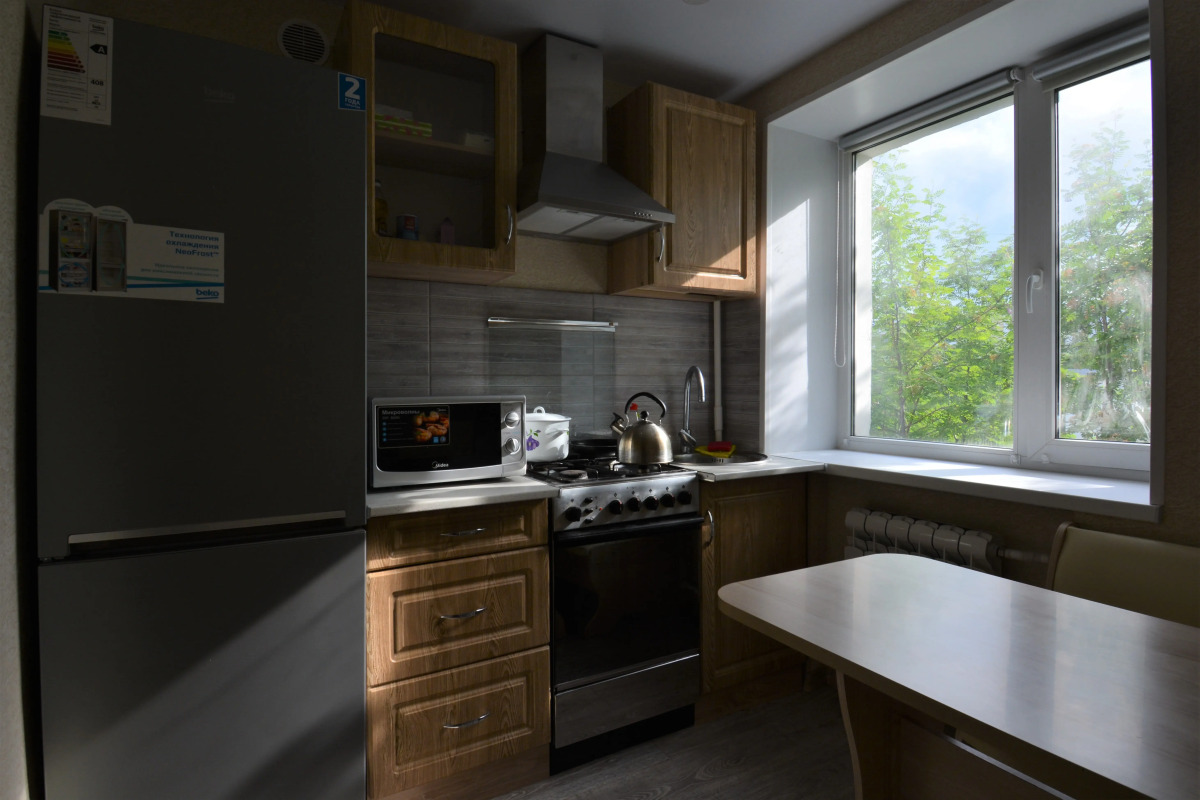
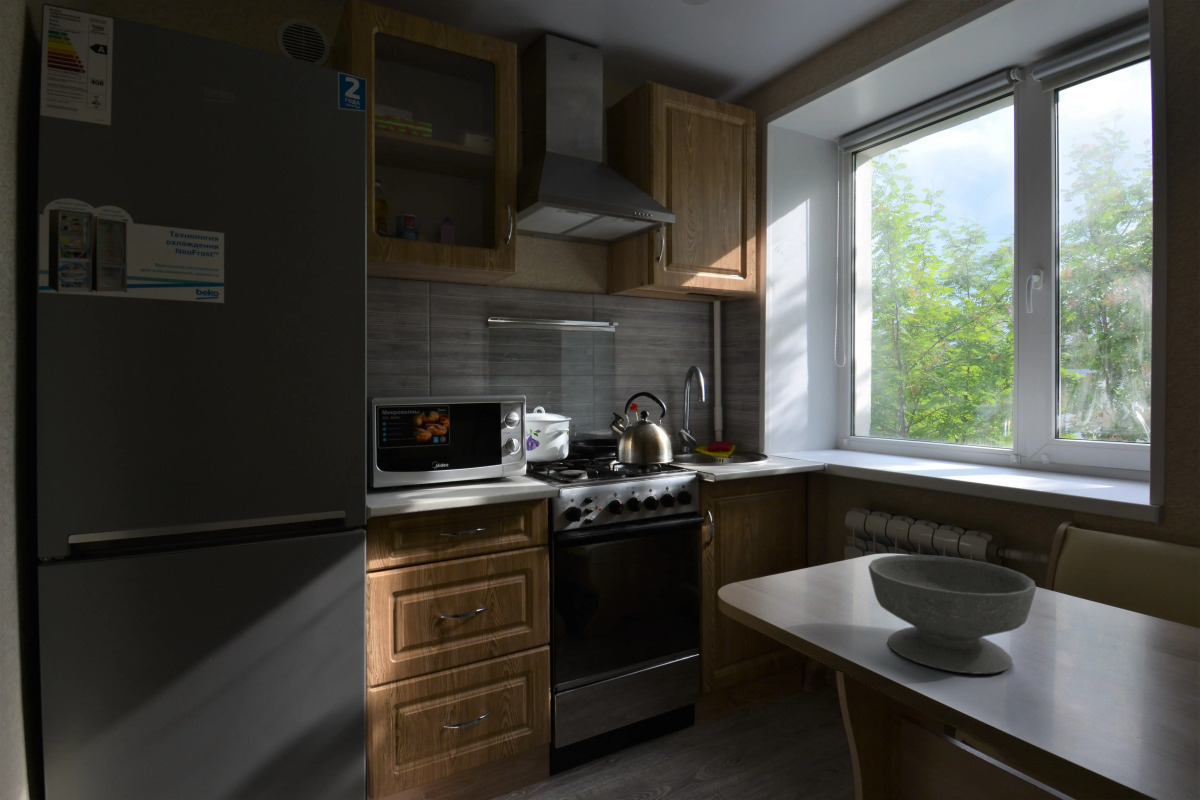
+ bowl (947, 611)
